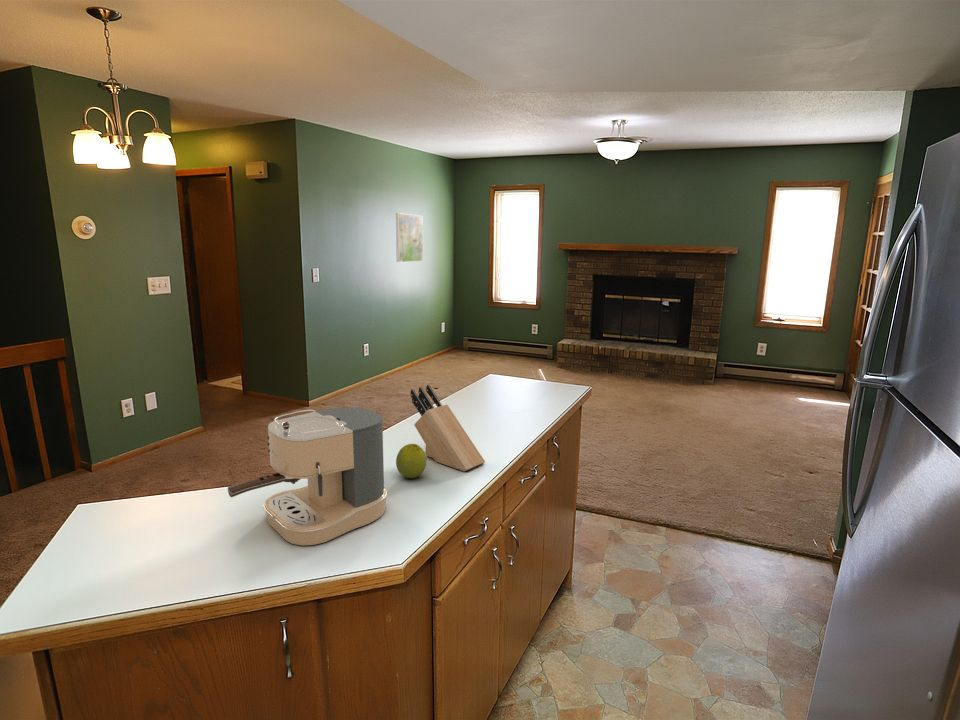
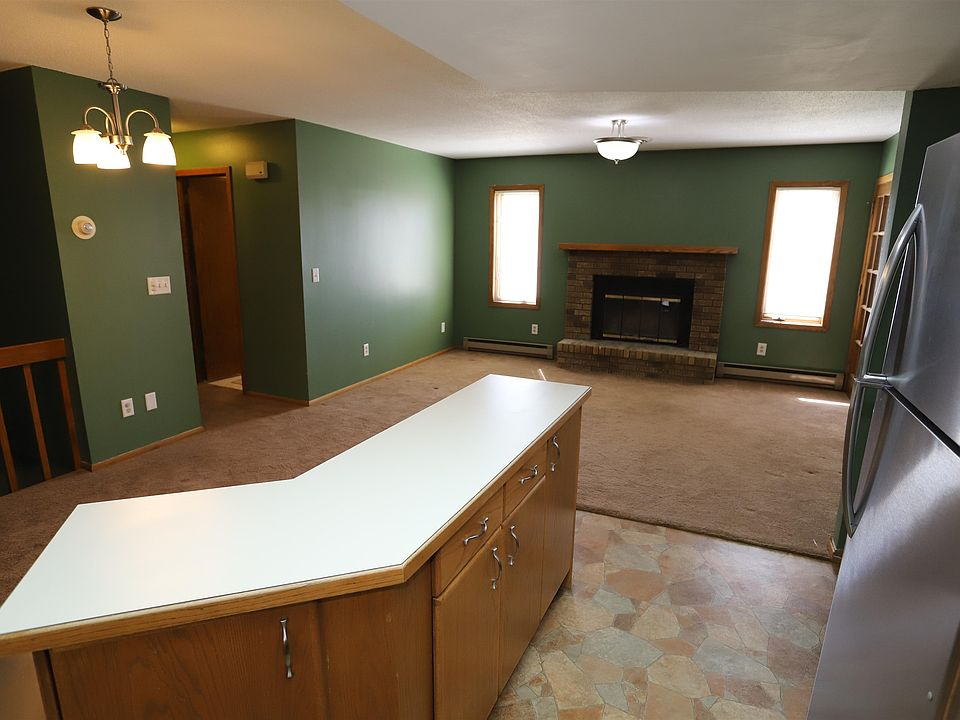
- coffee maker (310, 469)
- knife block (444, 425)
- fruit (411, 460)
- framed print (409, 238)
